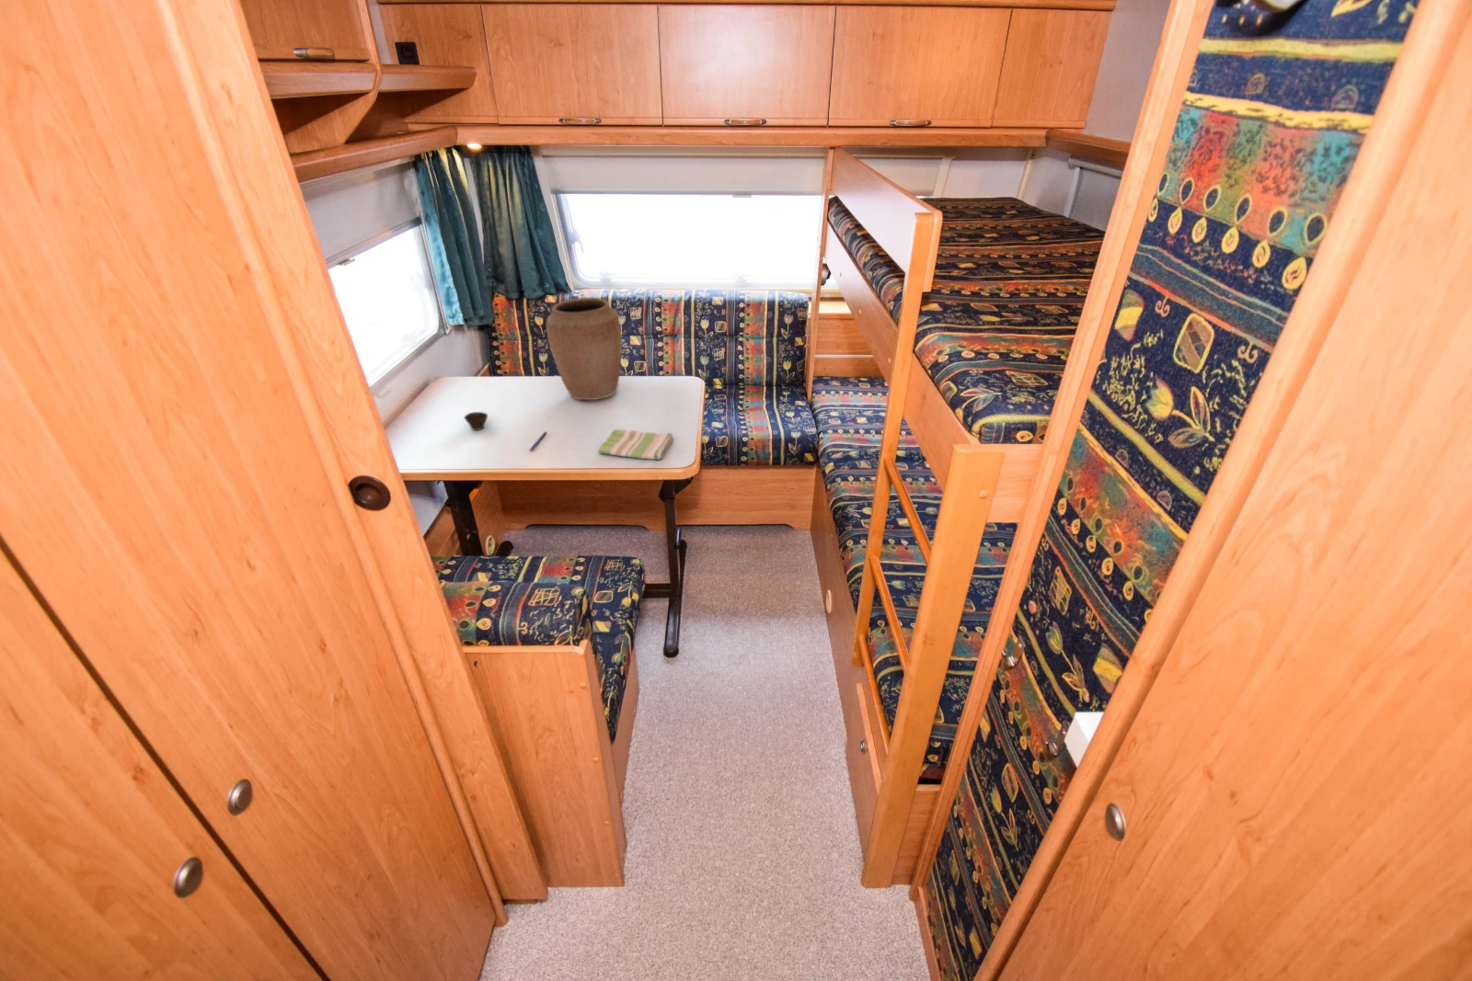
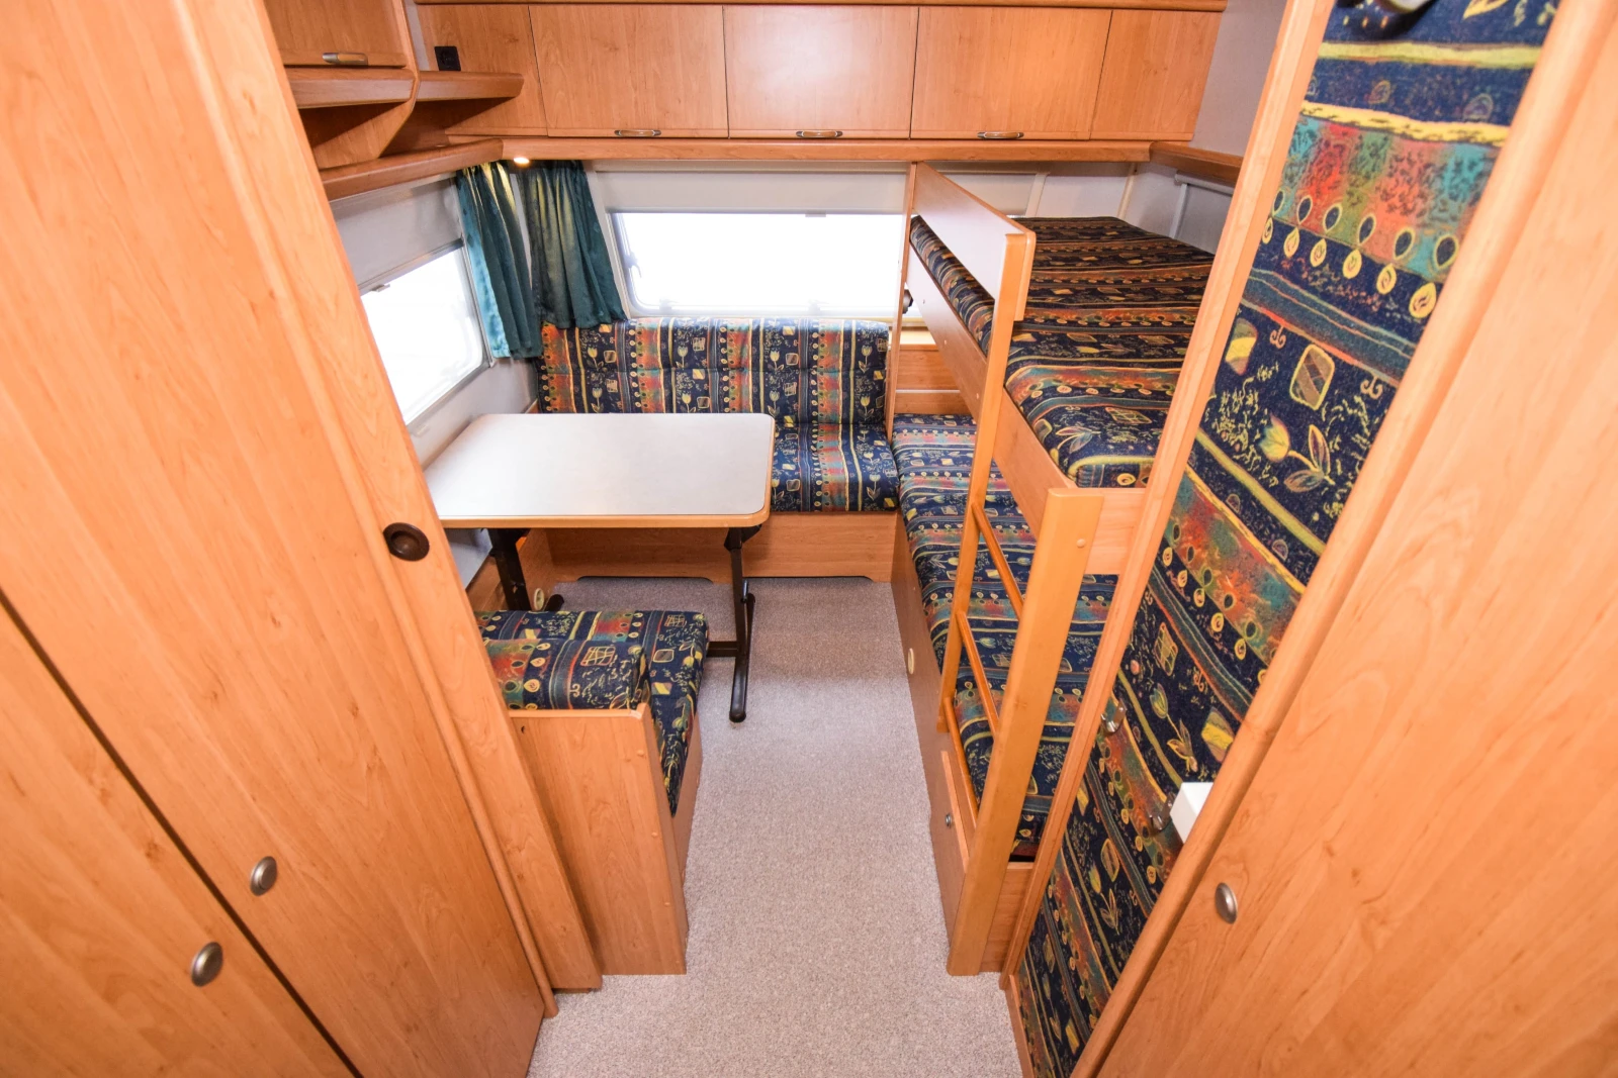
- cup (476, 422)
- dish towel (636, 442)
- vase (586, 350)
- pen (538, 440)
